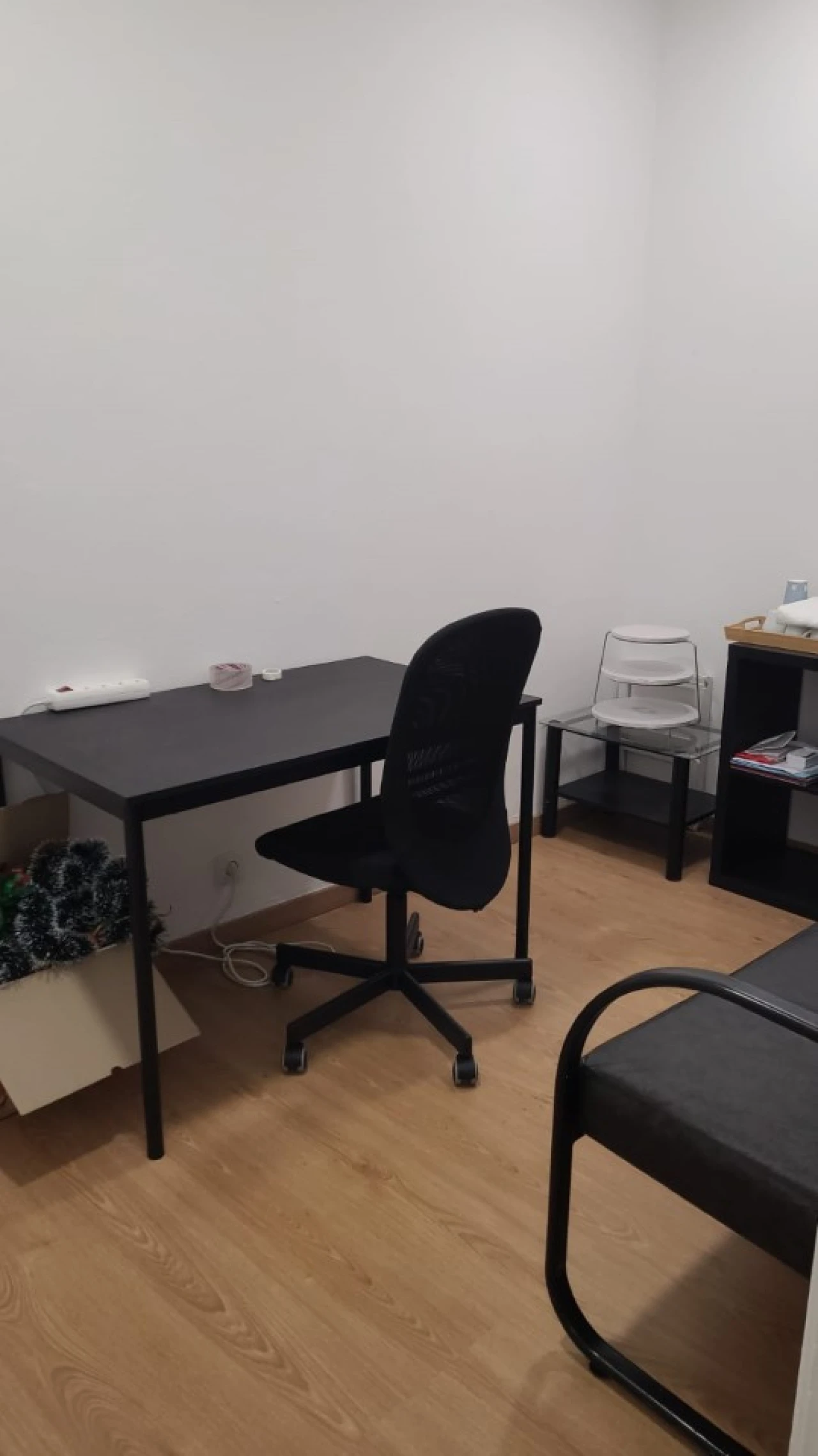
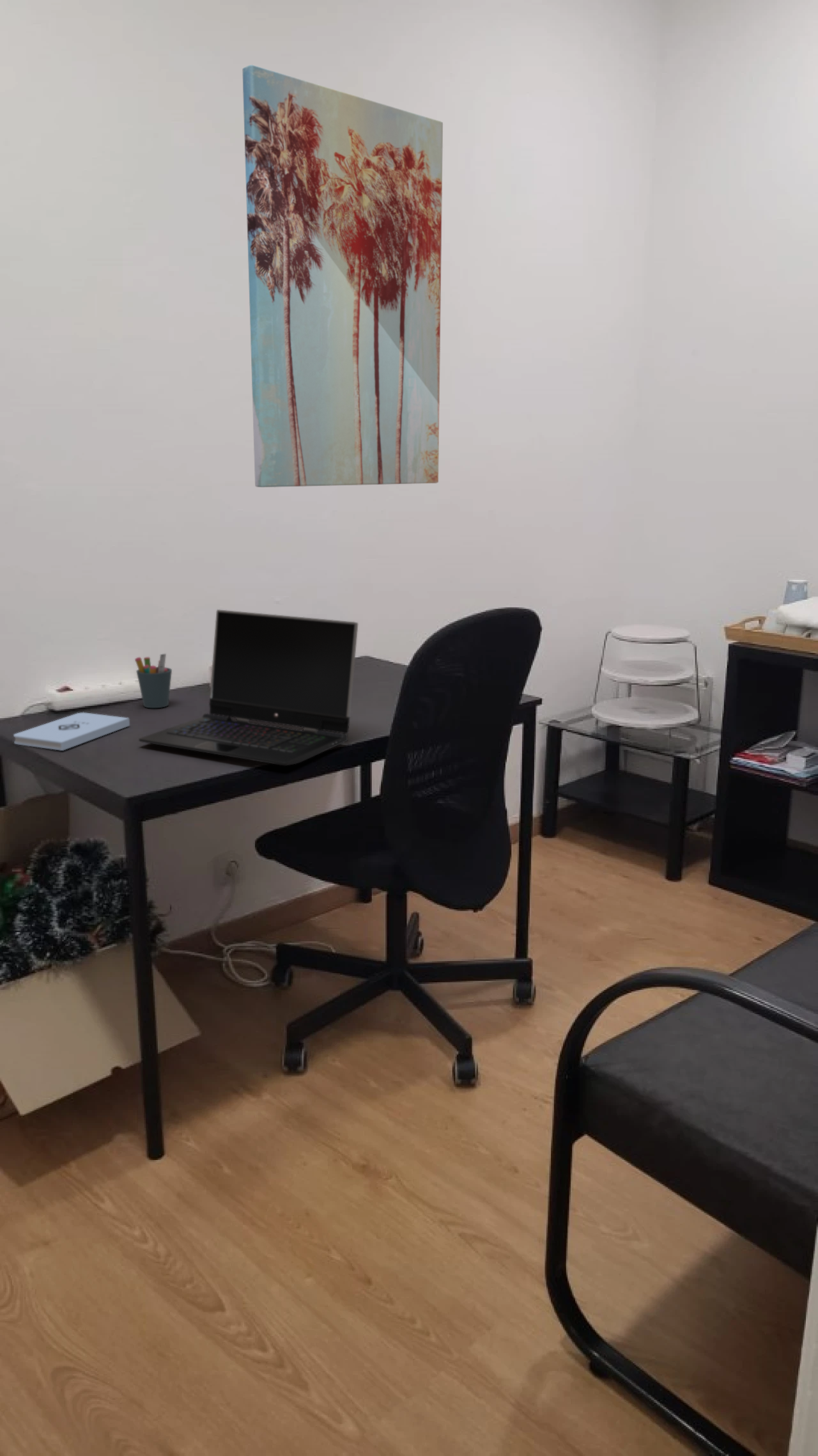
+ pen holder (154, 678)
+ laptop computer (249, 684)
+ notepad (72, 730)
+ wall art (351, 299)
